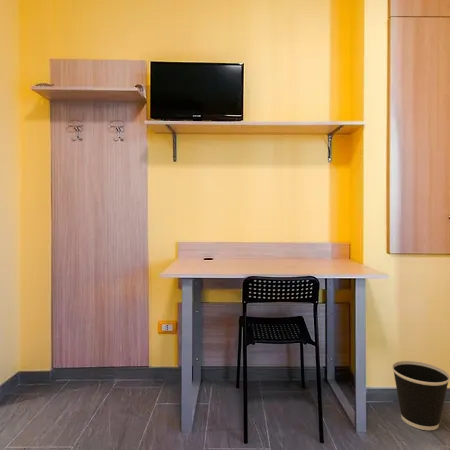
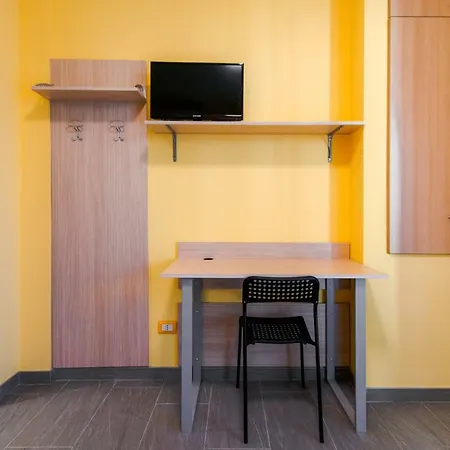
- wastebasket (419, 395)
